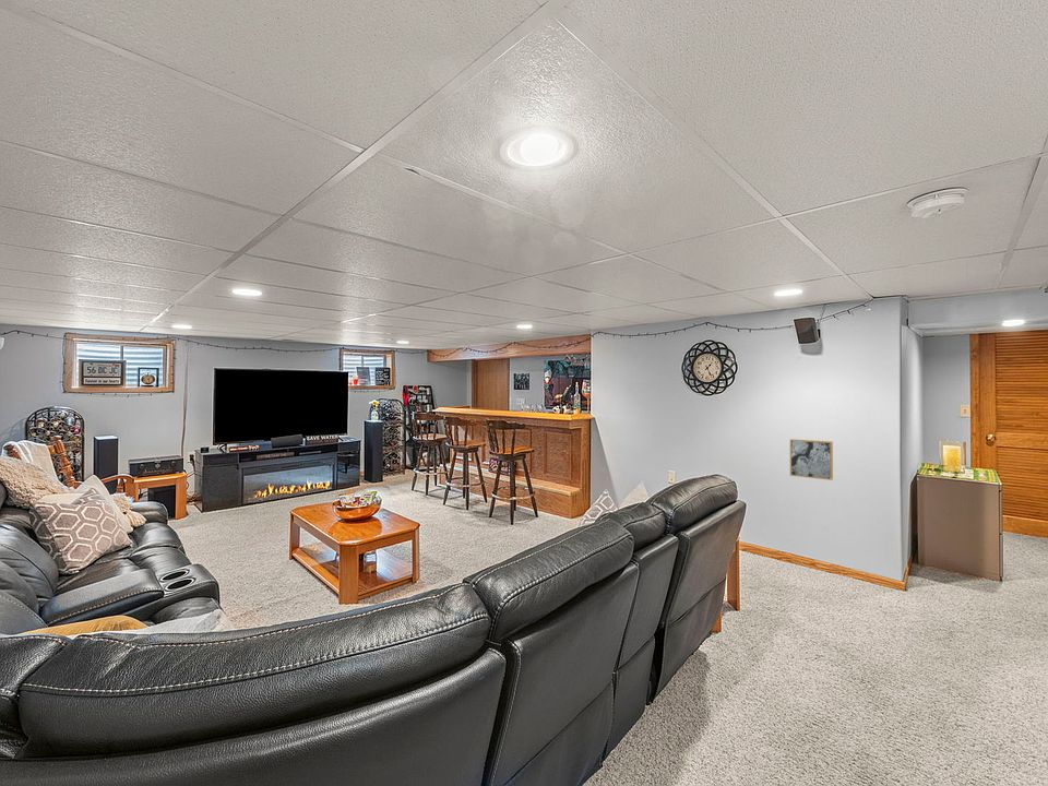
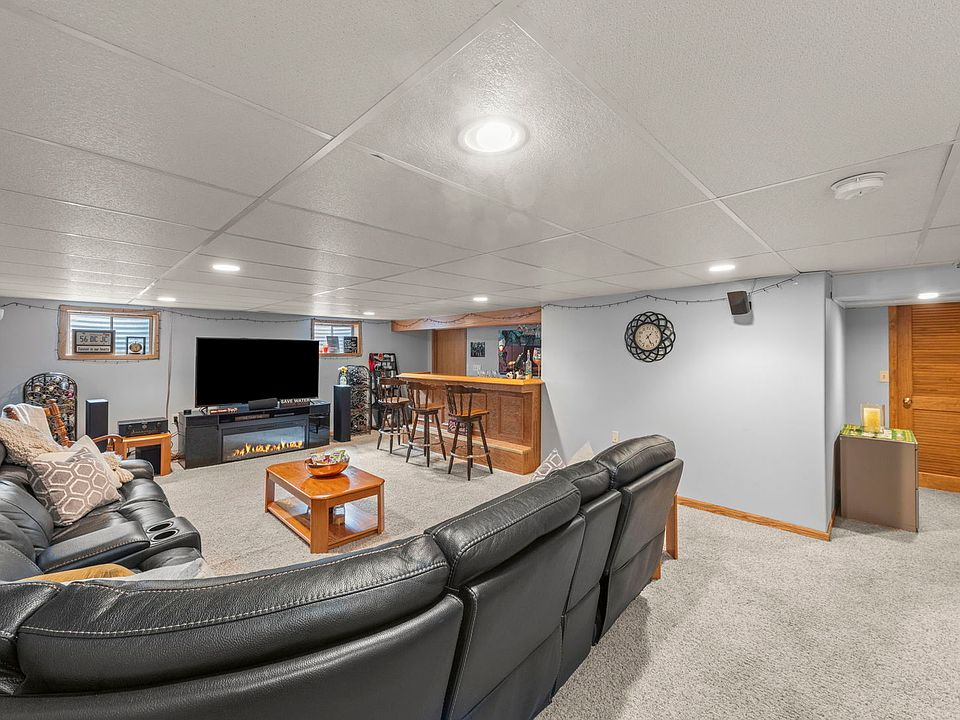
- wall art (810, 458)
